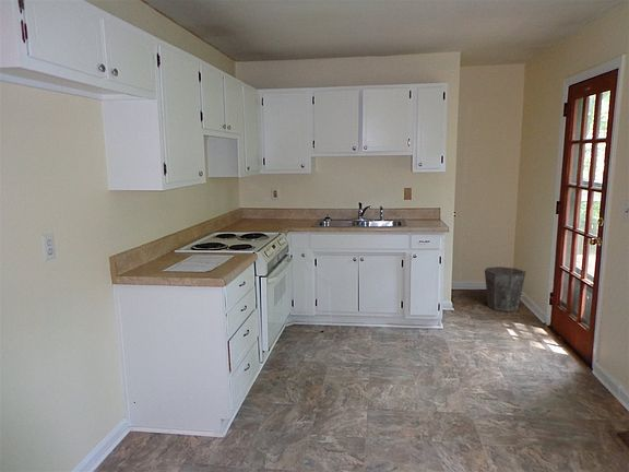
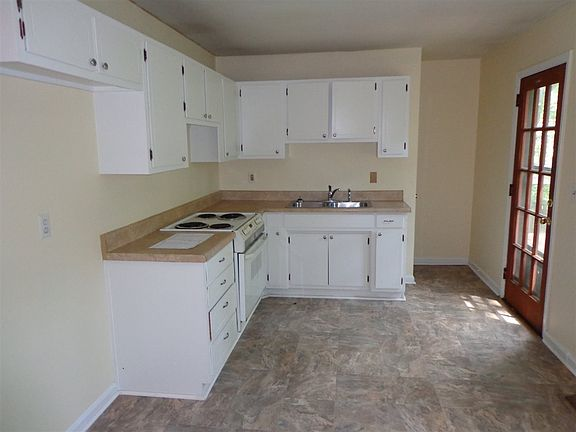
- waste bin (503, 288)
